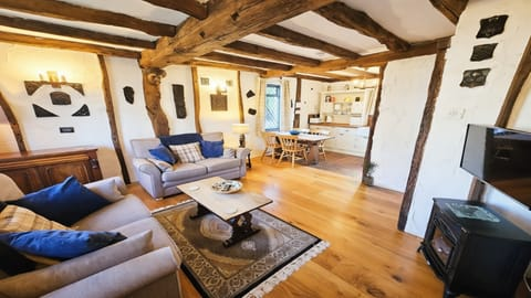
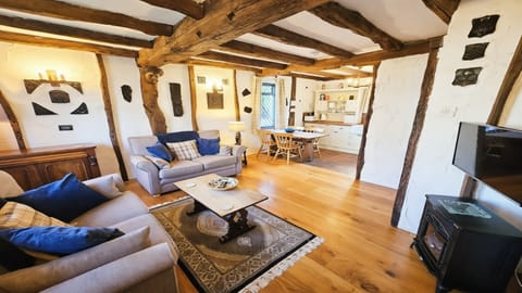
- potted plant (369, 172)
